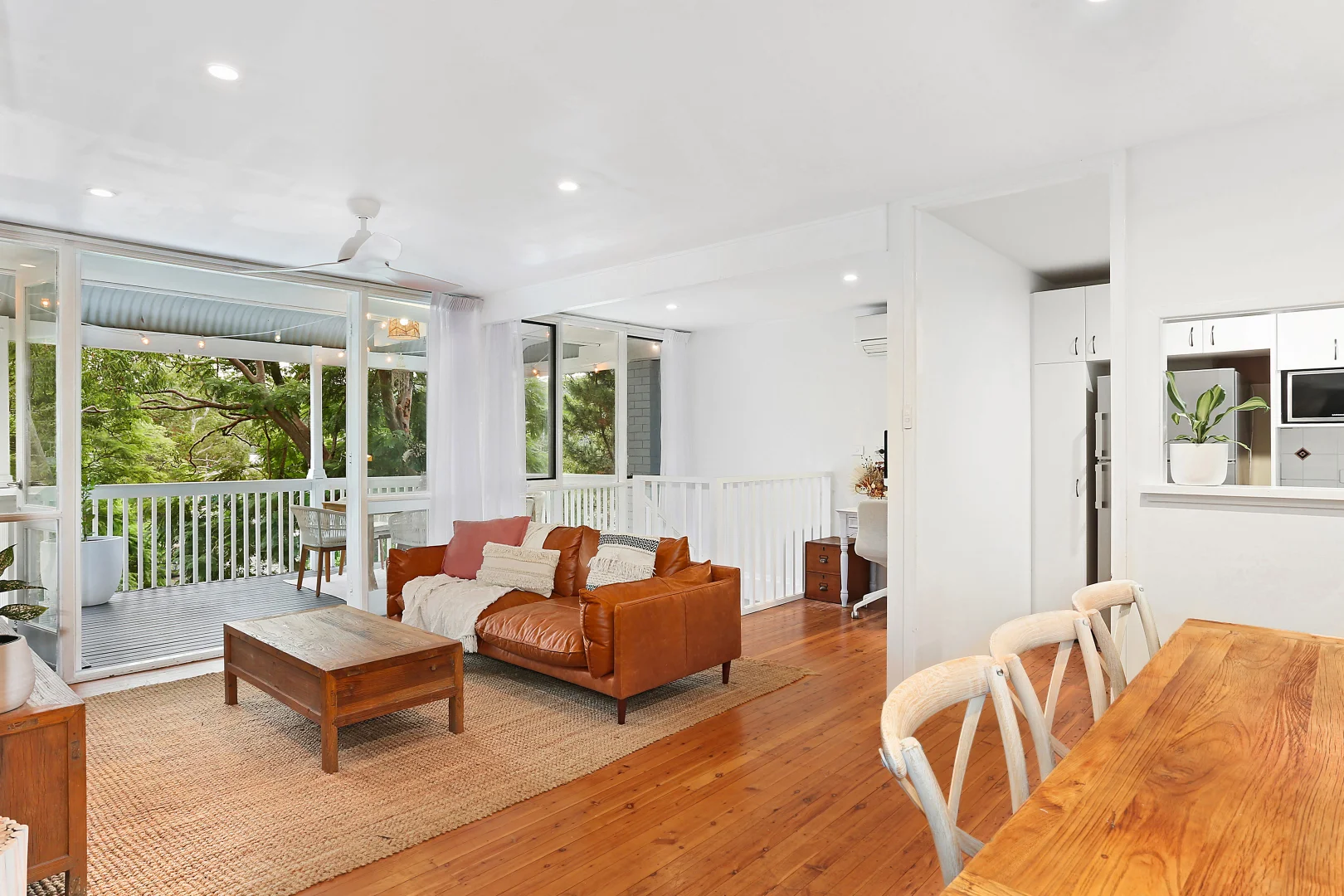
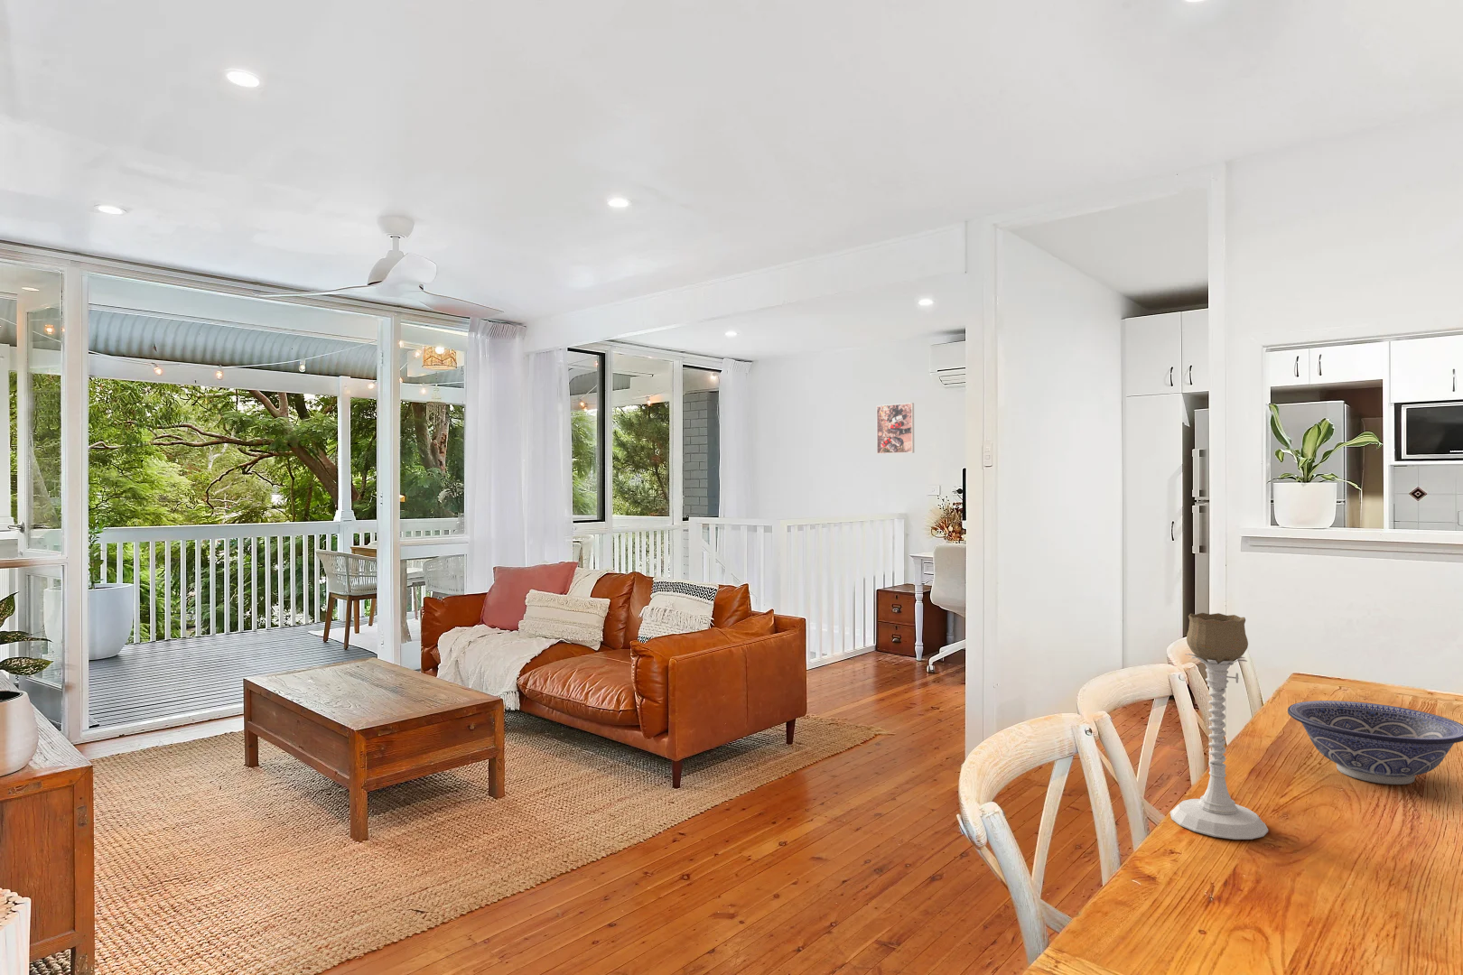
+ decorative bowl (1375, 745)
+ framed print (895, 429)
+ candle holder (1217, 718)
